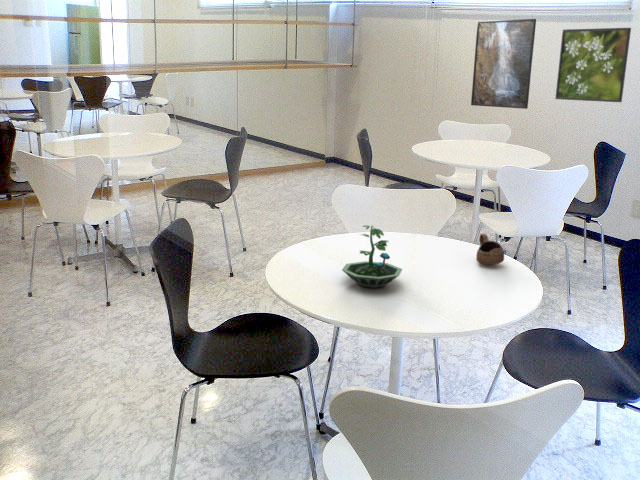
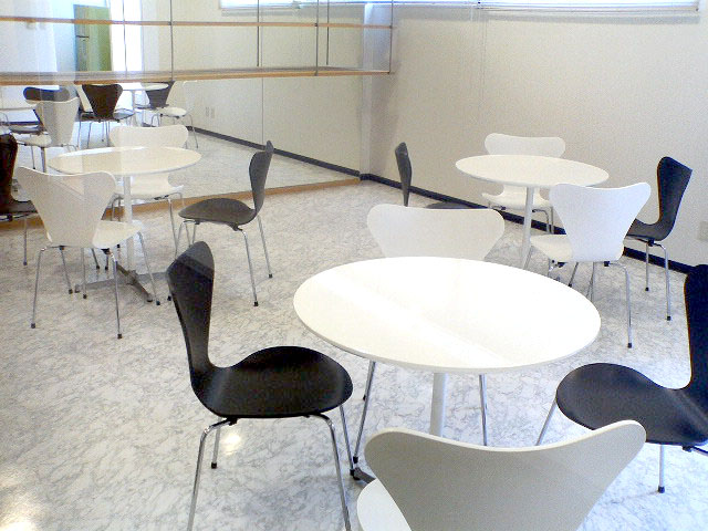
- cup (490, 250)
- terrarium (373, 235)
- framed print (502, 64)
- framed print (591, 65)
